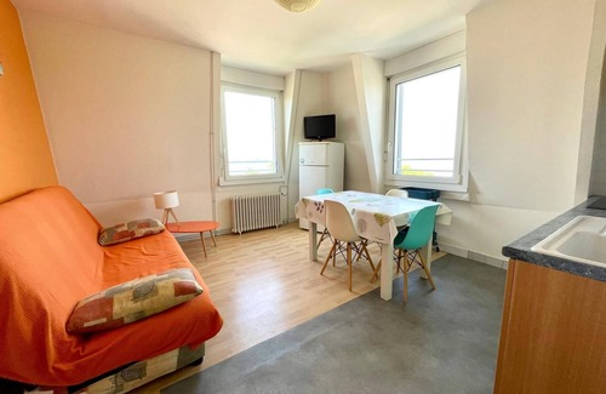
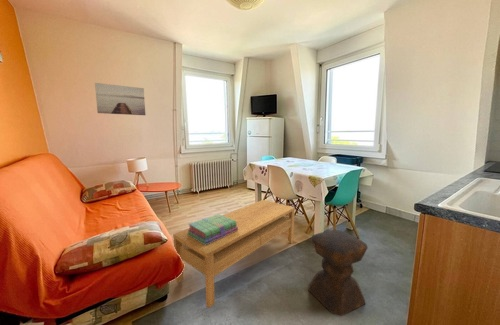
+ wall art (121, 100)
+ stool (337, 266)
+ coffee table (243, 239)
+ stack of books (212, 227)
